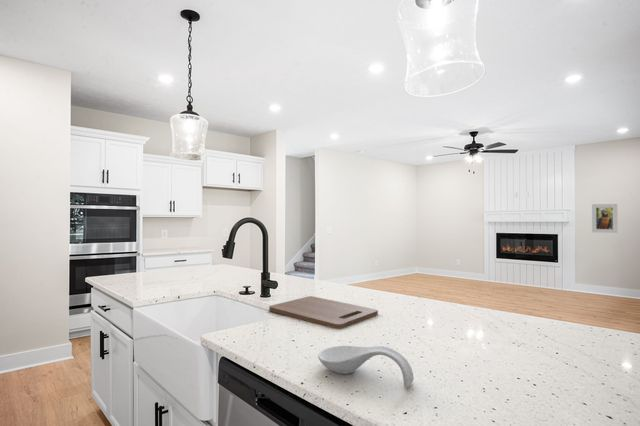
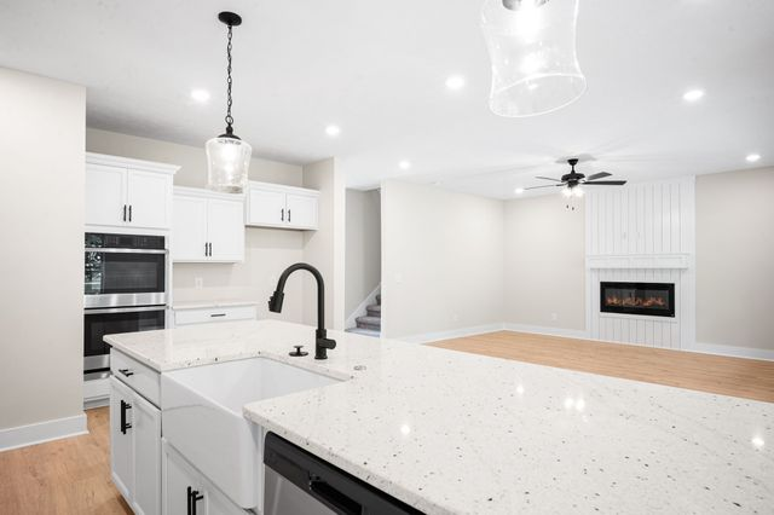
- spoon rest (363, 359)
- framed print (604, 218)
- cutting board (322, 310)
